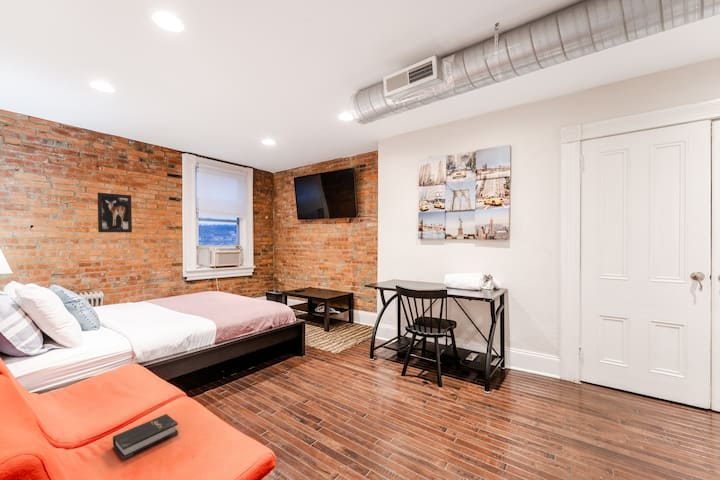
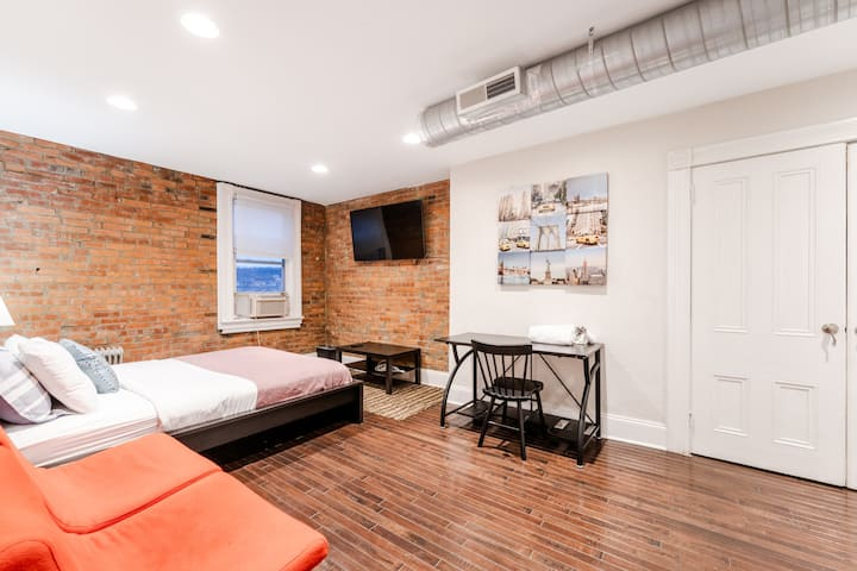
- wall art (115, 213)
- hardback book (146, 434)
